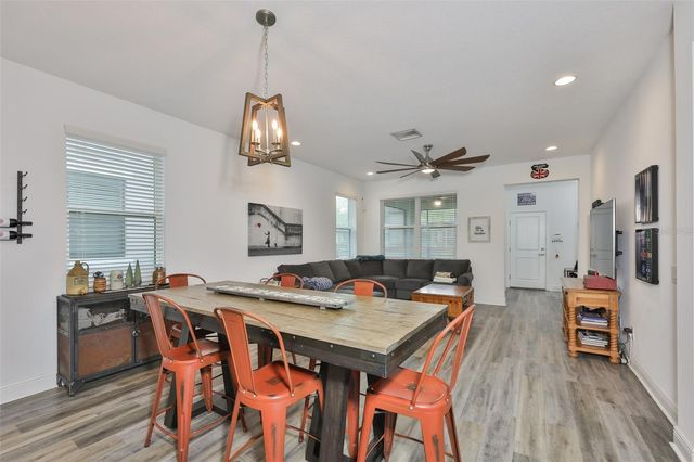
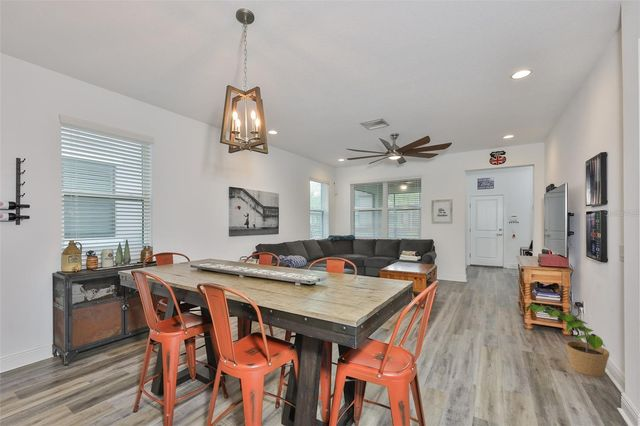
+ potted plant (566, 330)
